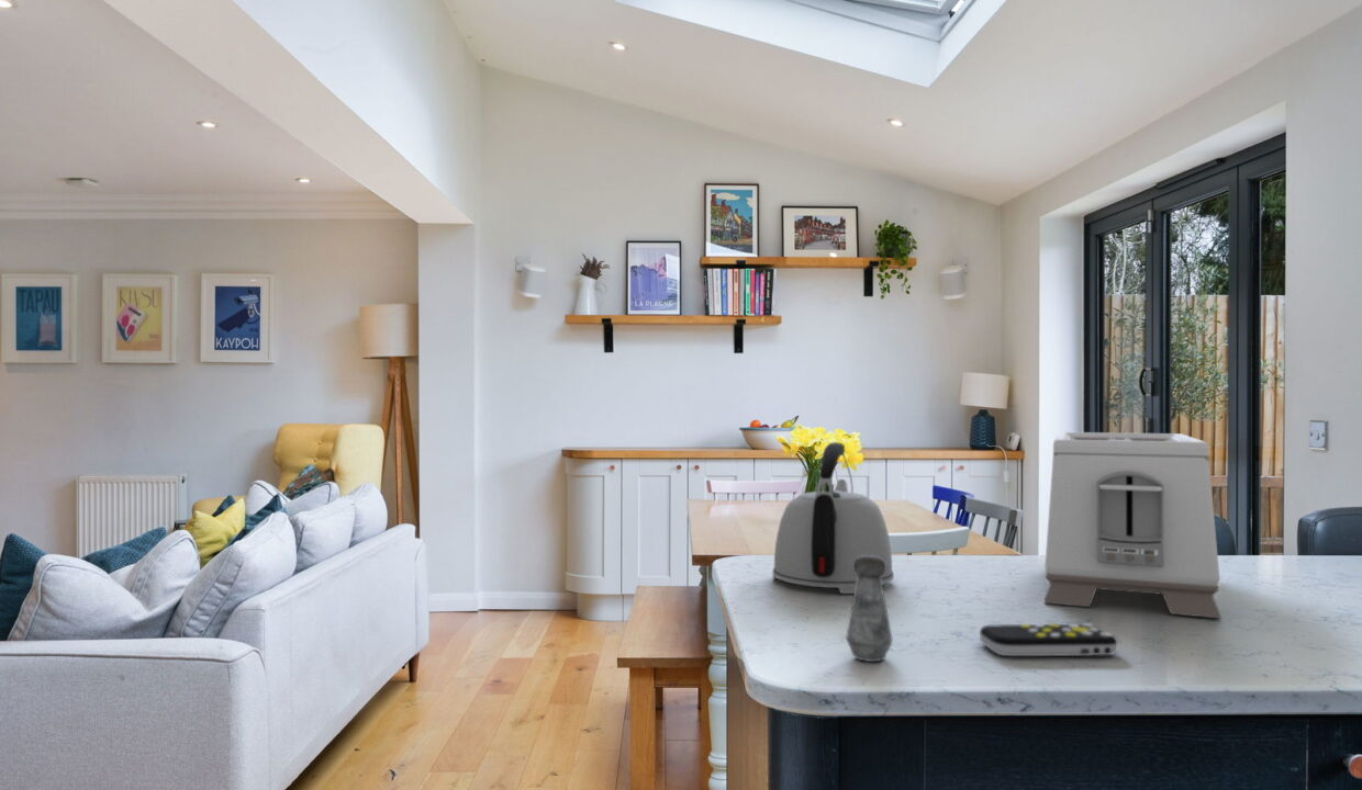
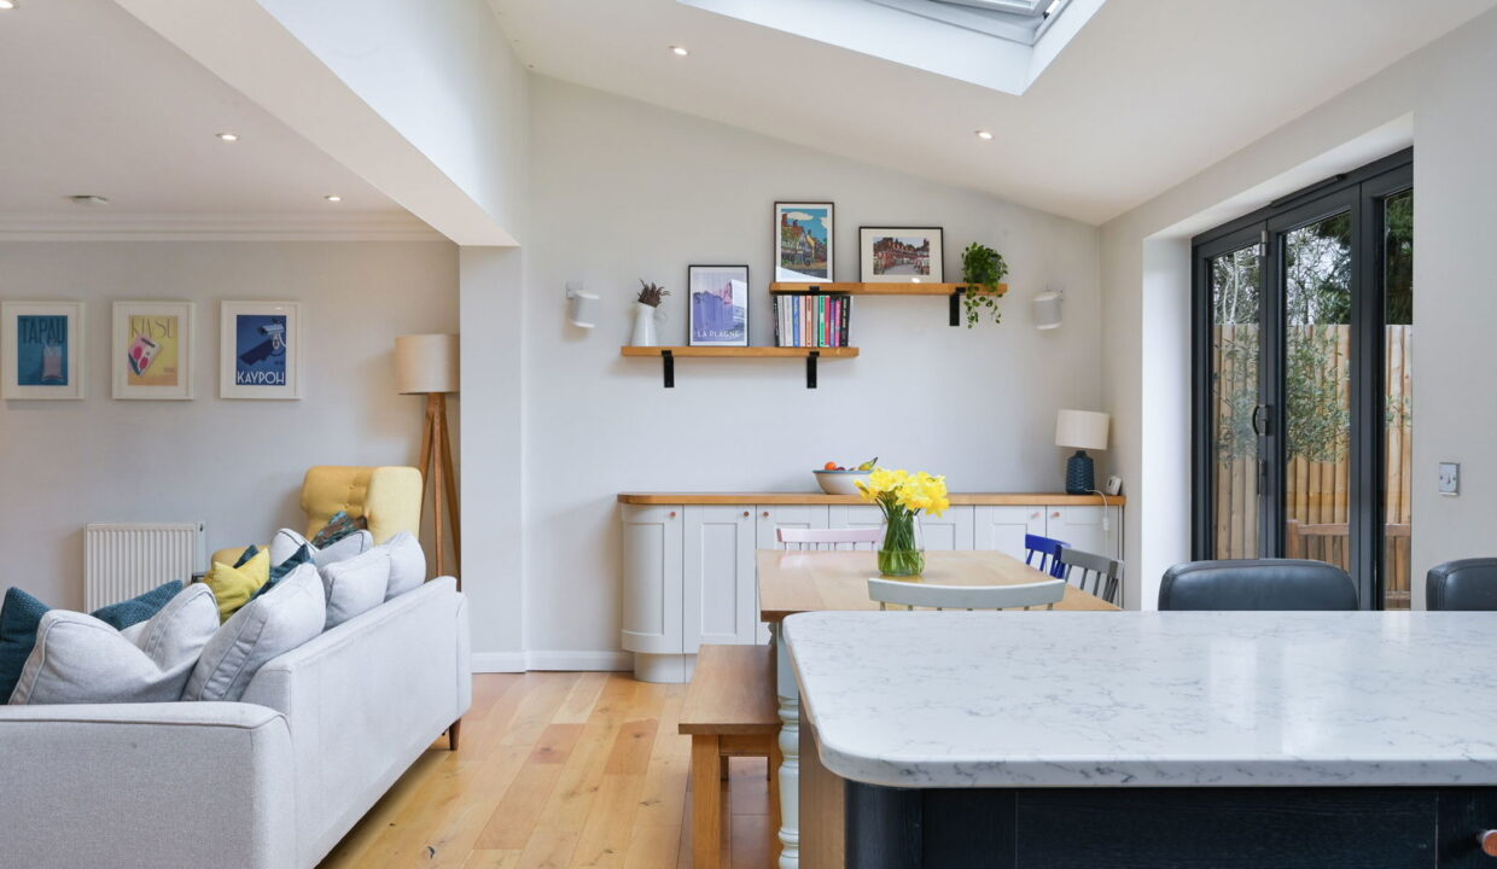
- remote control (1047, 639)
- kettle (833, 511)
- salt shaker (869, 606)
- toaster (1124, 512)
